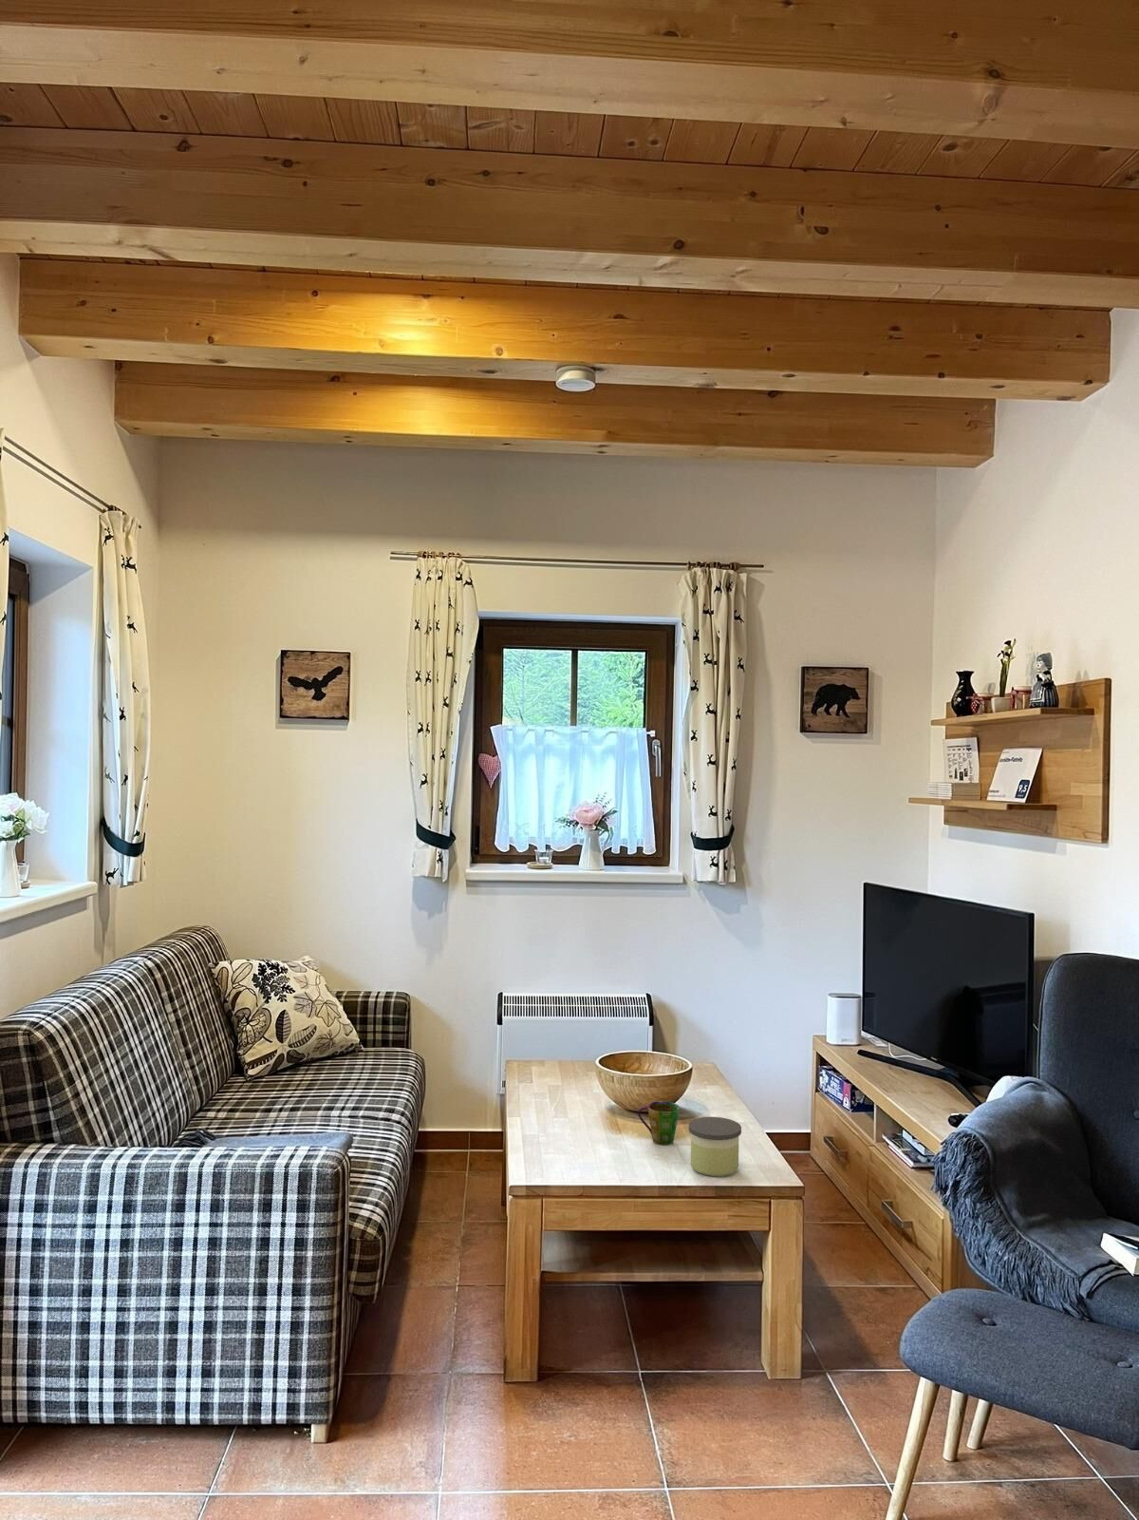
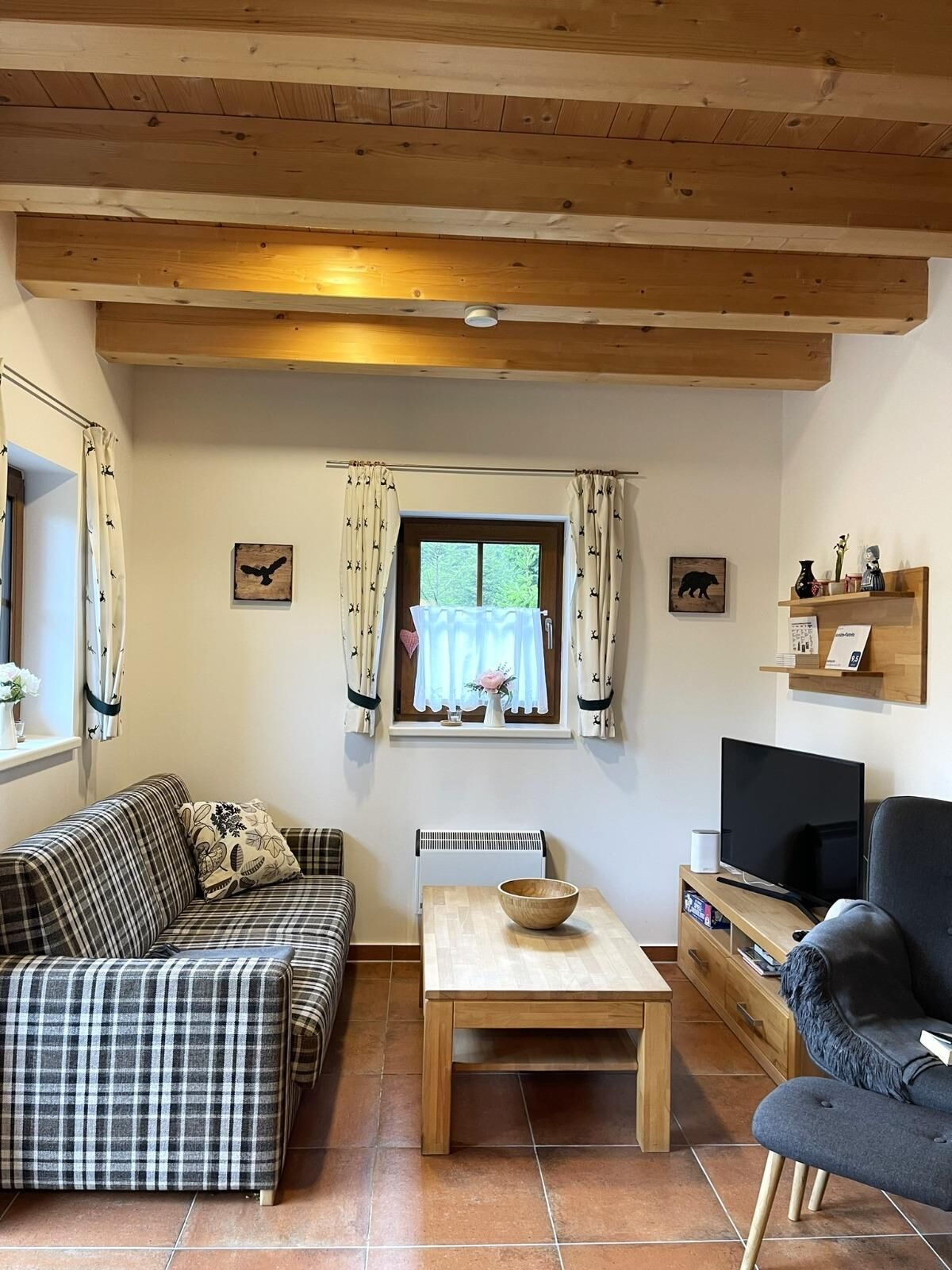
- cup (658, 1123)
- candle (714, 1147)
